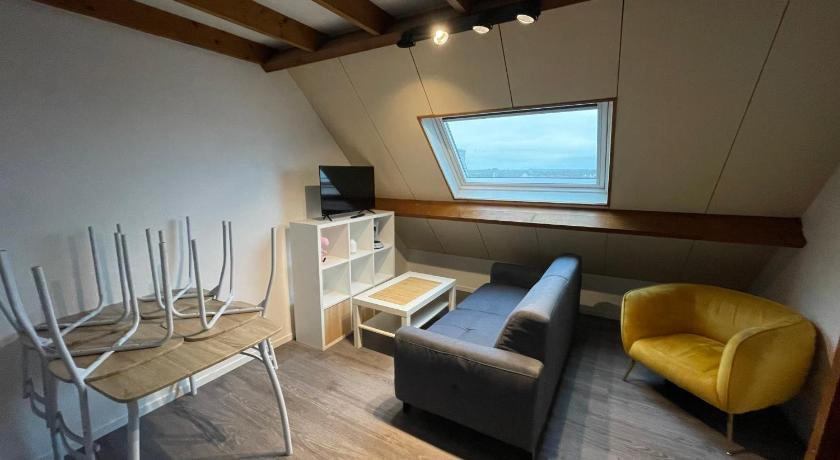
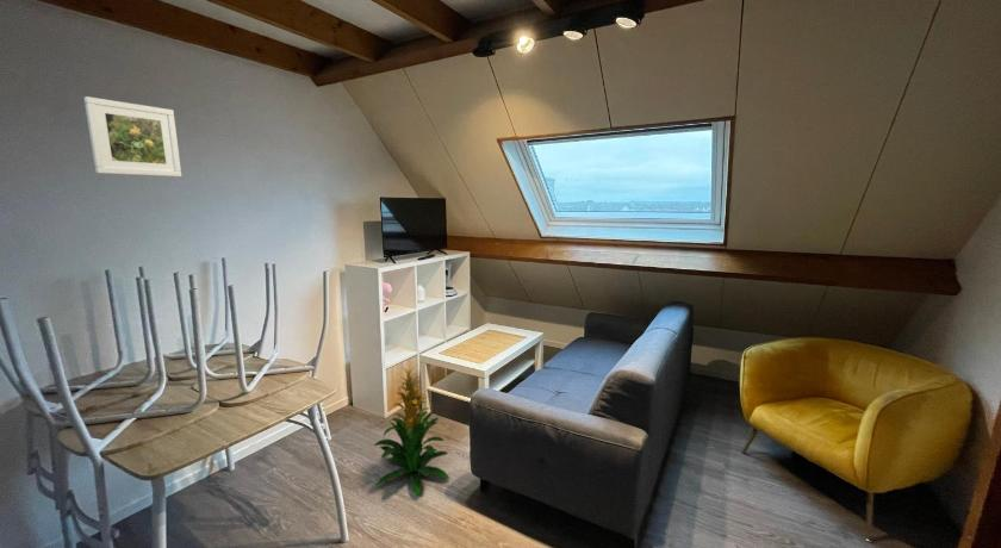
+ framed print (136, 139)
+ indoor plant (411, 421)
